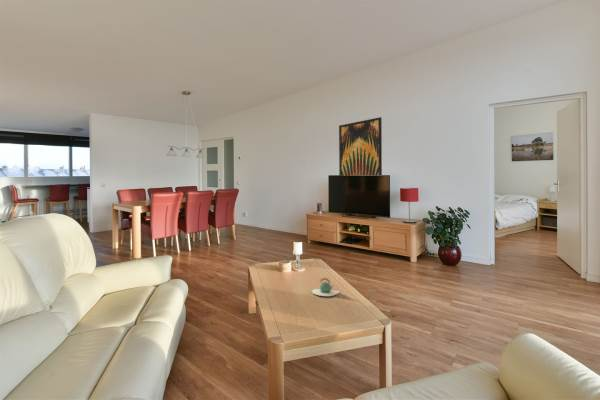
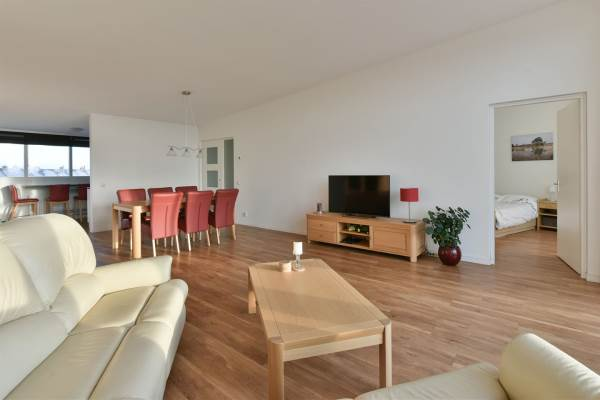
- teapot (325, 284)
- wall art (359, 153)
